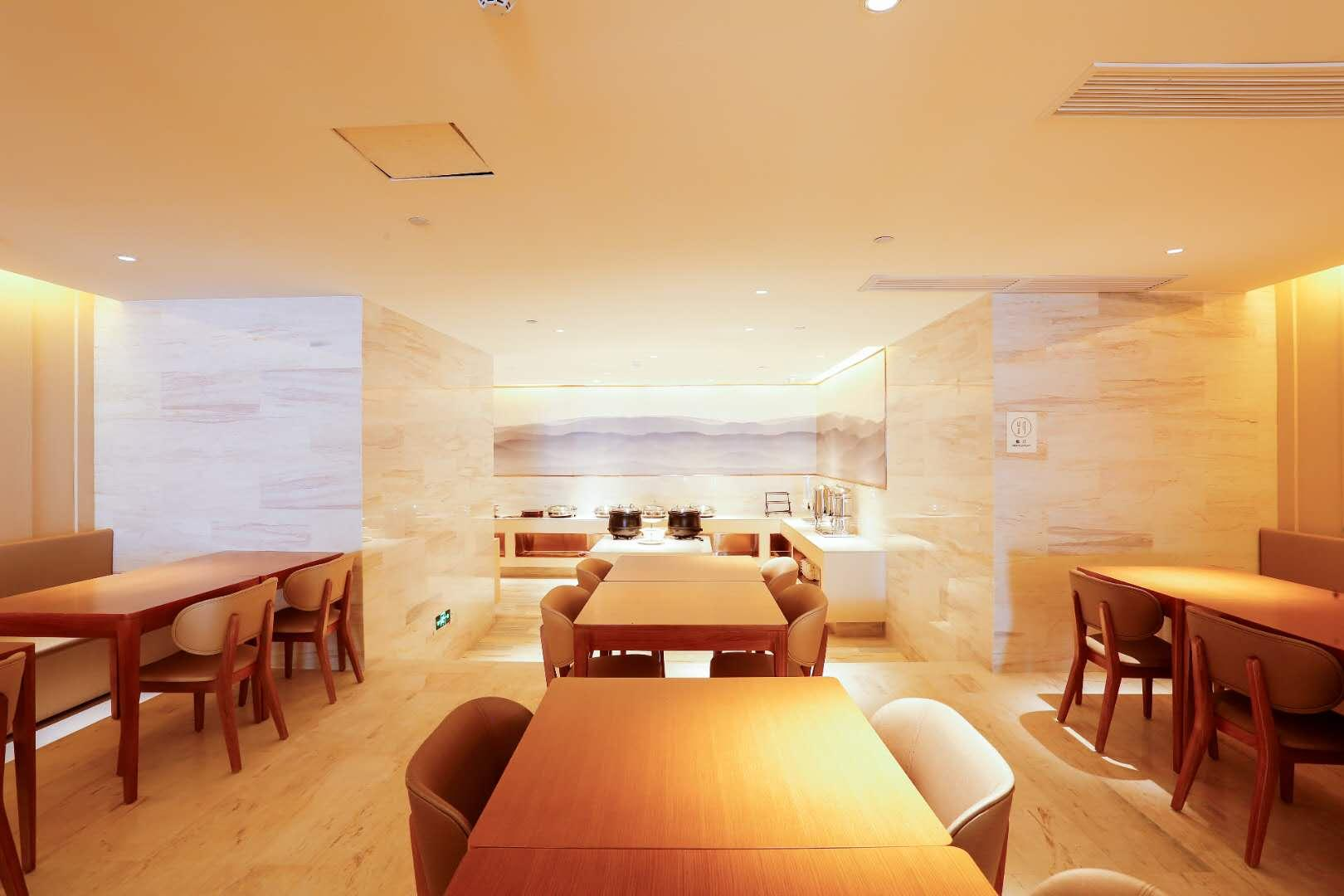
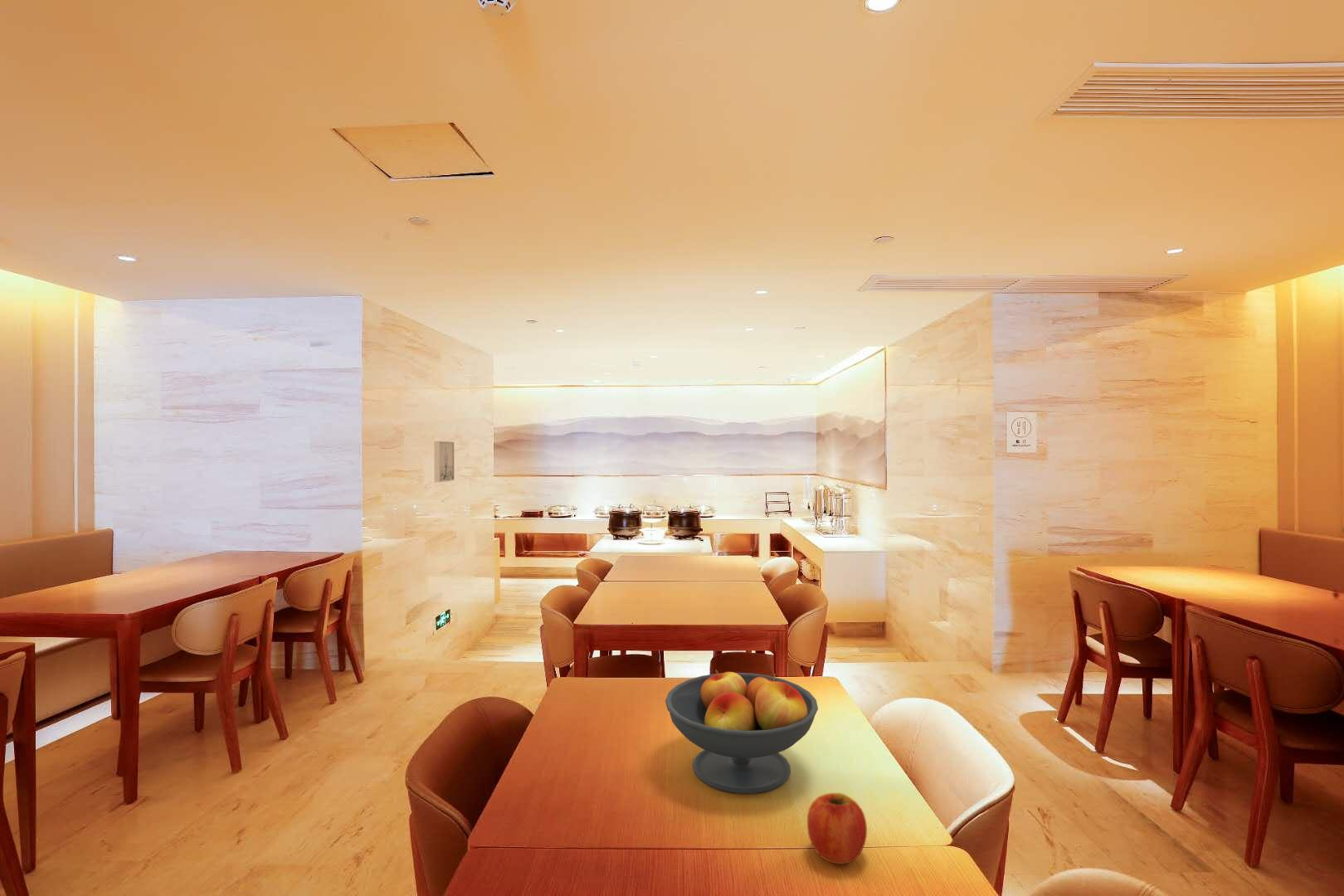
+ wall art (444, 461)
+ fruit (836, 823)
+ fruit bowl (740, 721)
